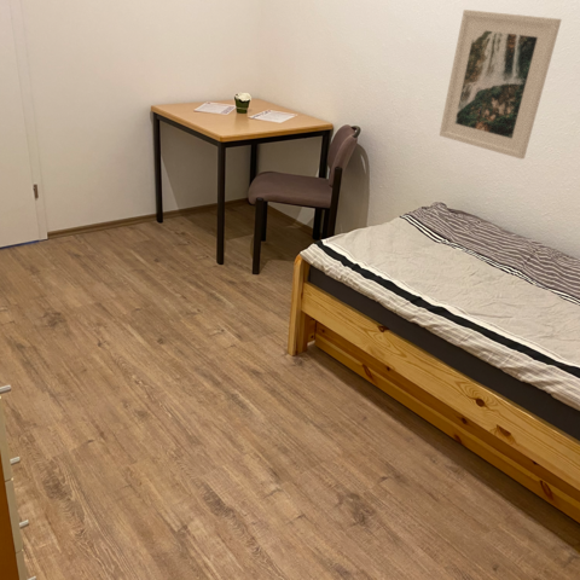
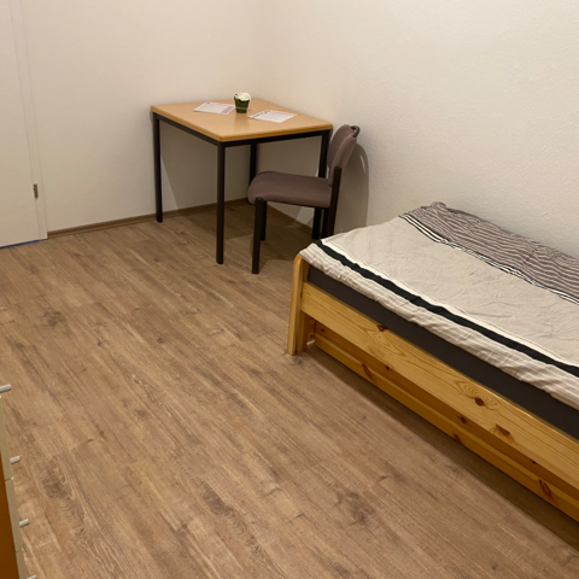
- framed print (493, 83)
